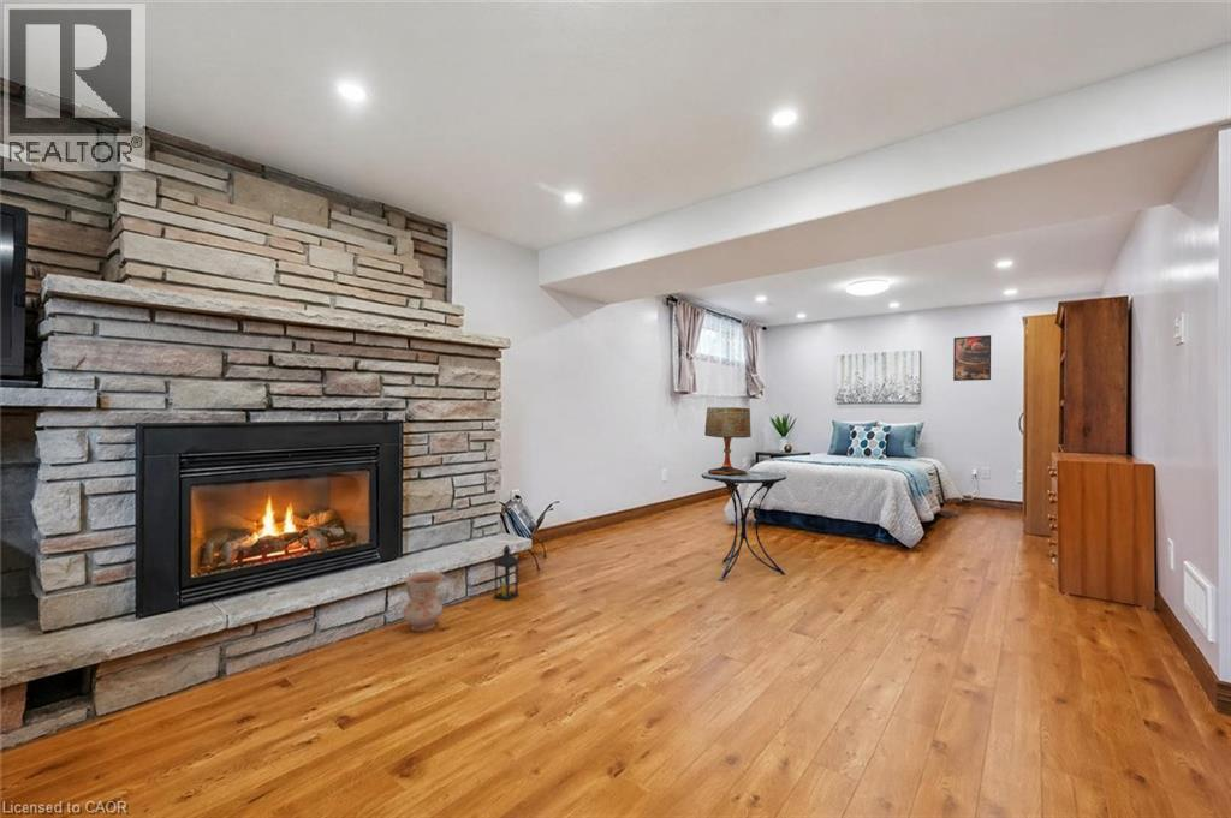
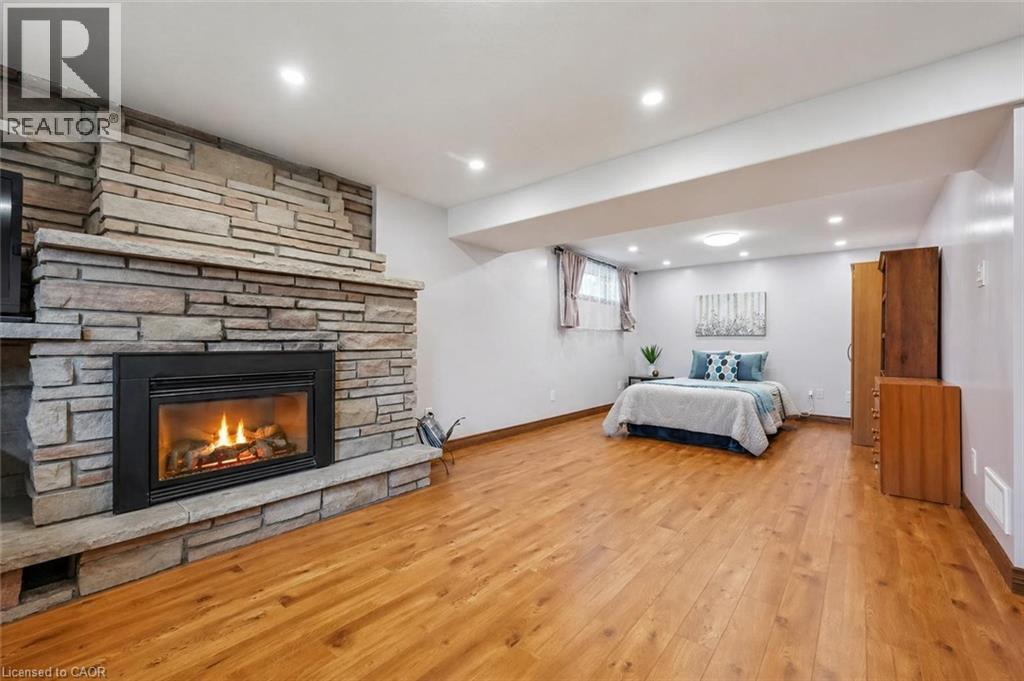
- table lamp (727, 440)
- side table (742, 523)
- ceramic jug (421, 599)
- lantern (506, 569)
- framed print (971, 358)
